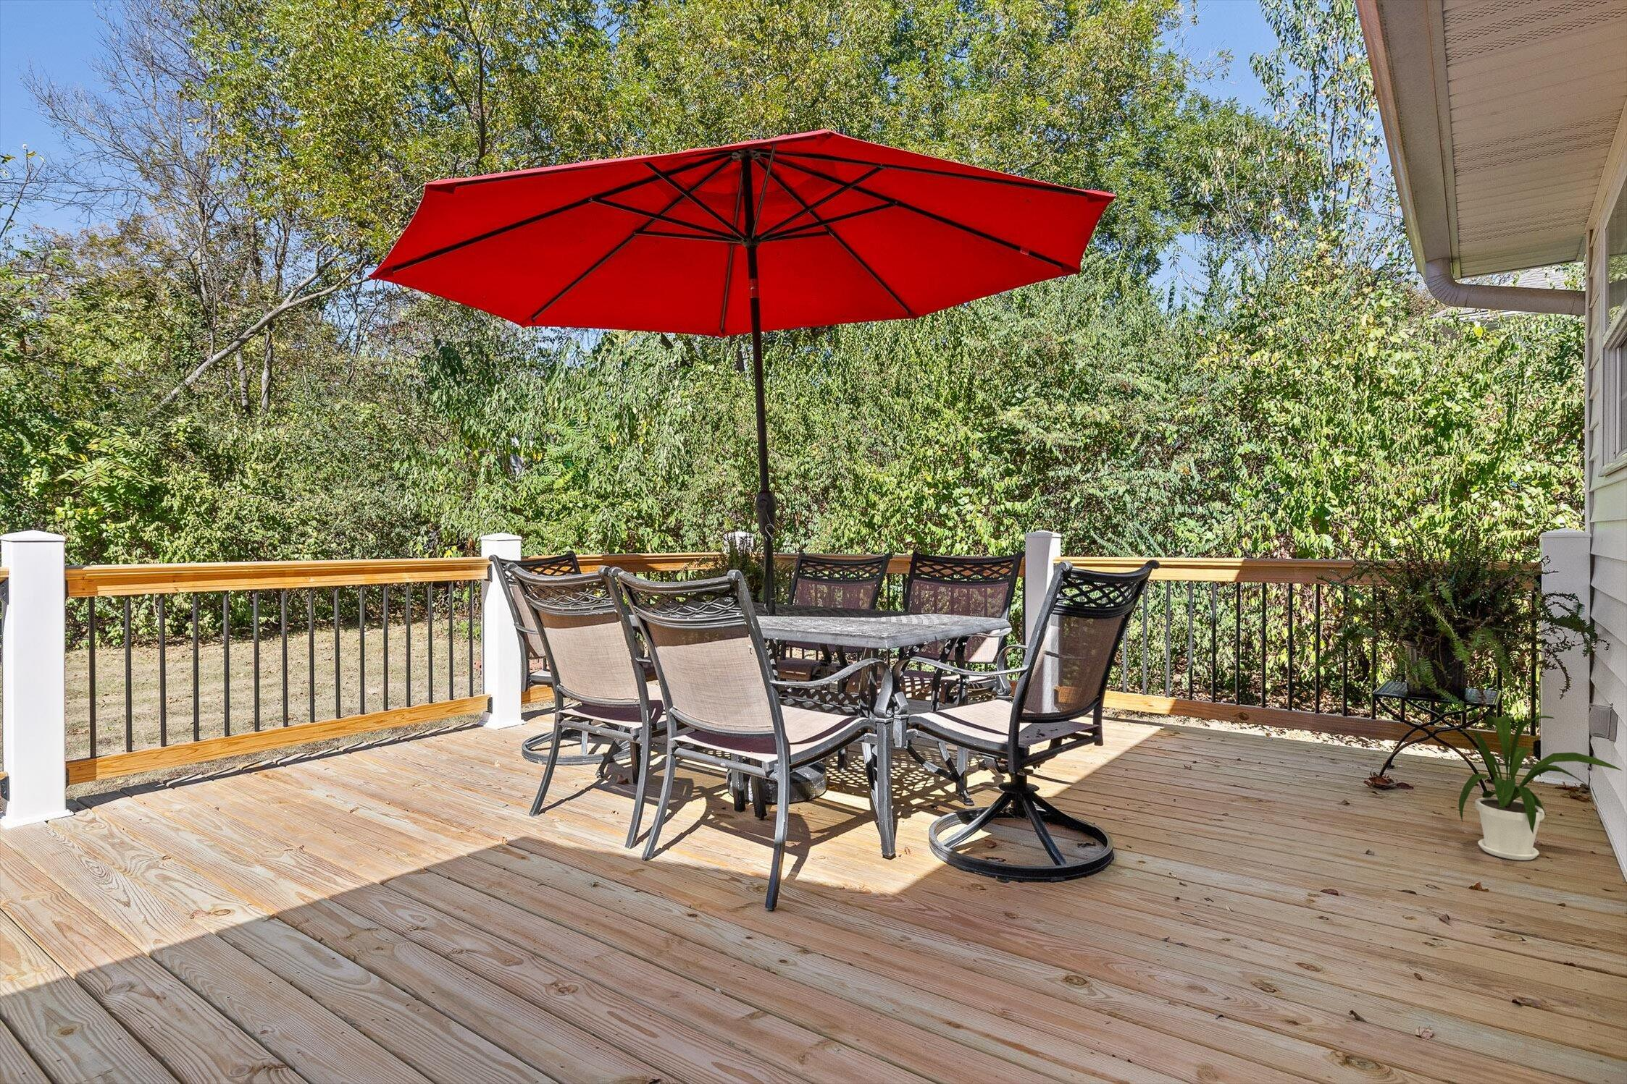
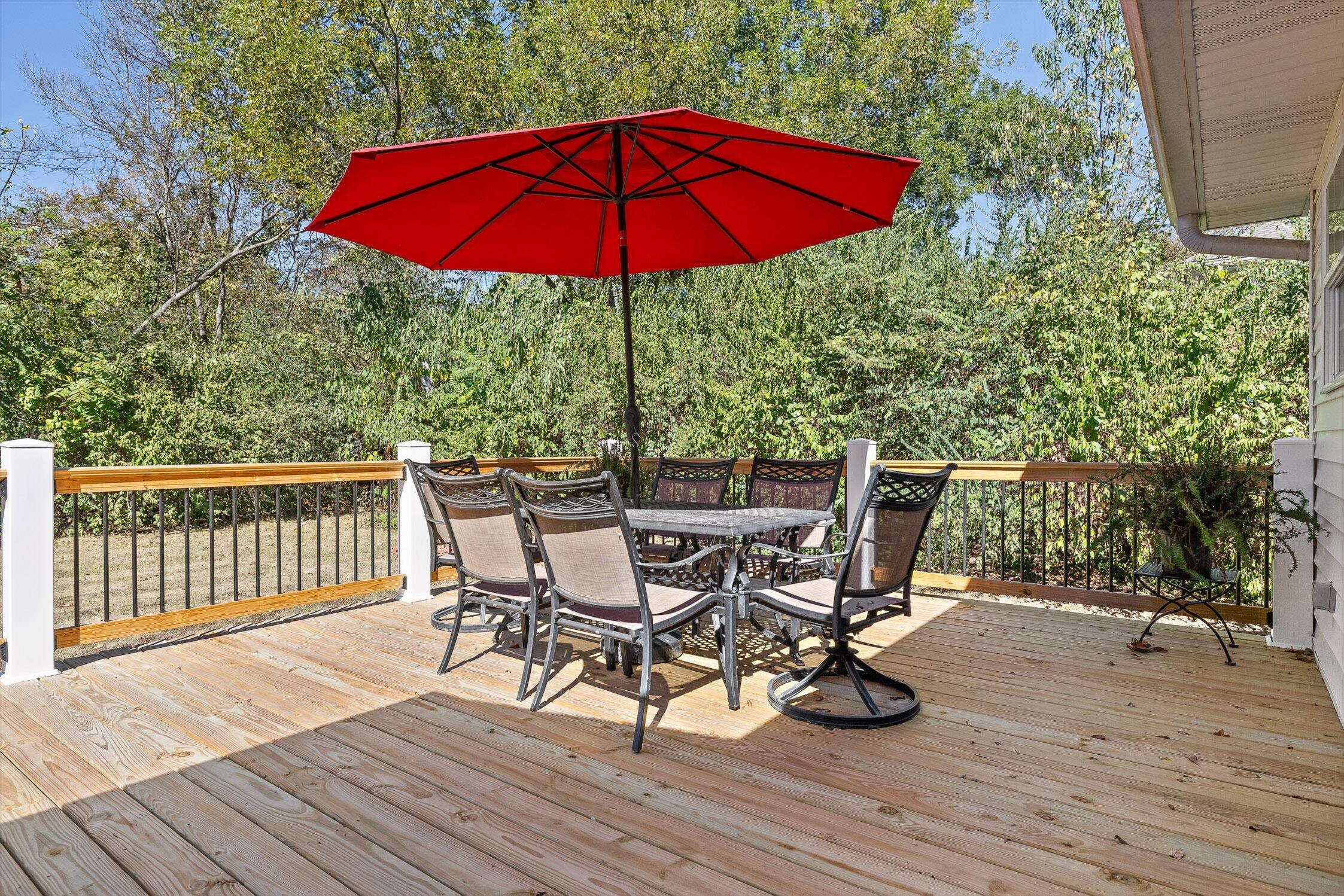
- house plant (1514, 780)
